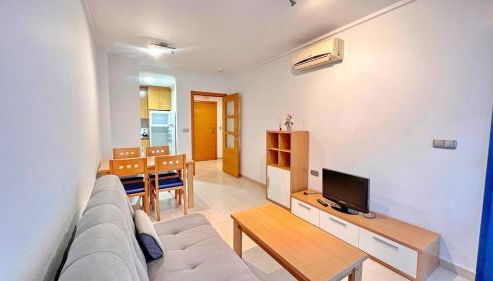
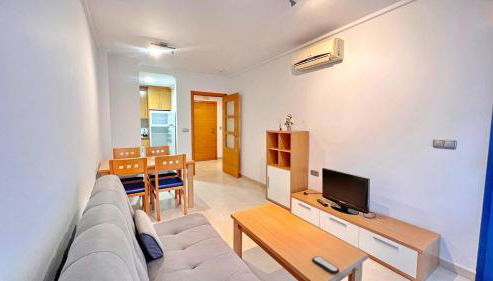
+ remote control (325, 264)
